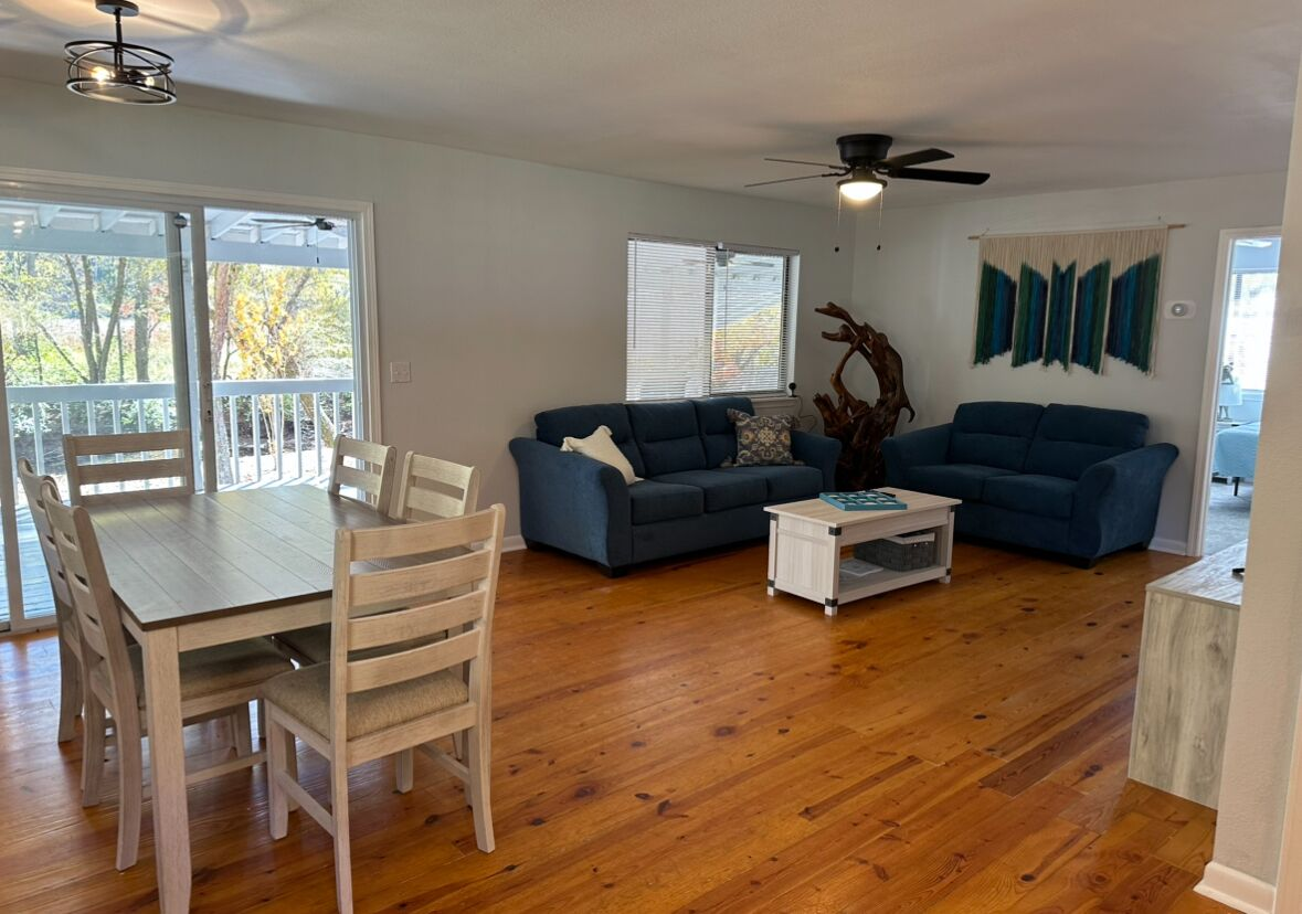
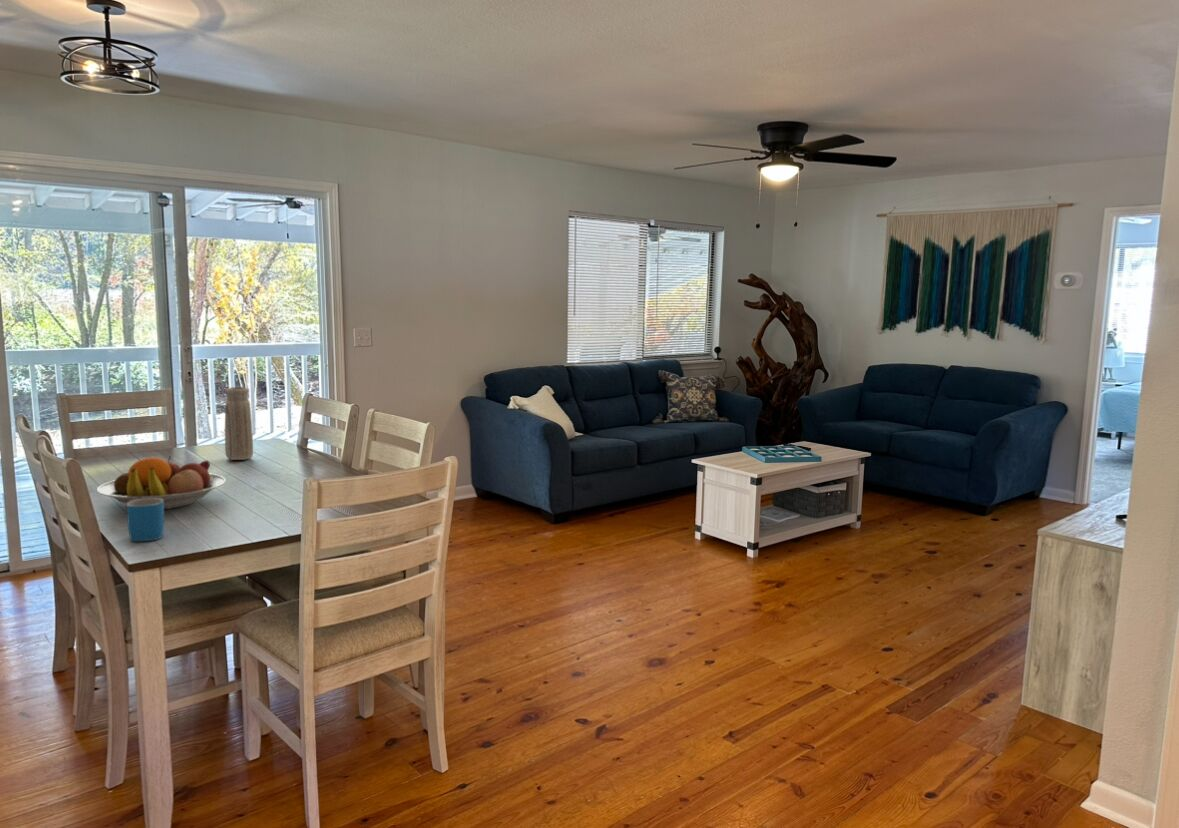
+ vase (238, 423)
+ fruit bowl (163, 479)
+ mug (147, 518)
